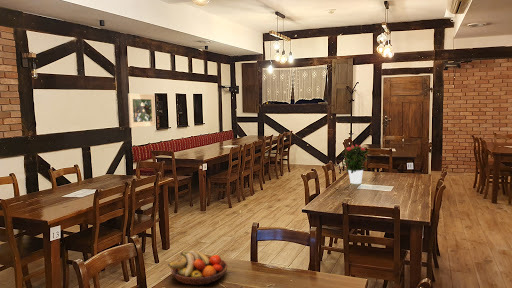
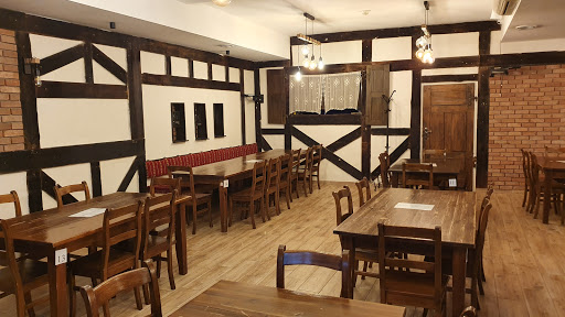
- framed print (142, 110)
- potted flower (355, 163)
- fruit bowl (199, 264)
